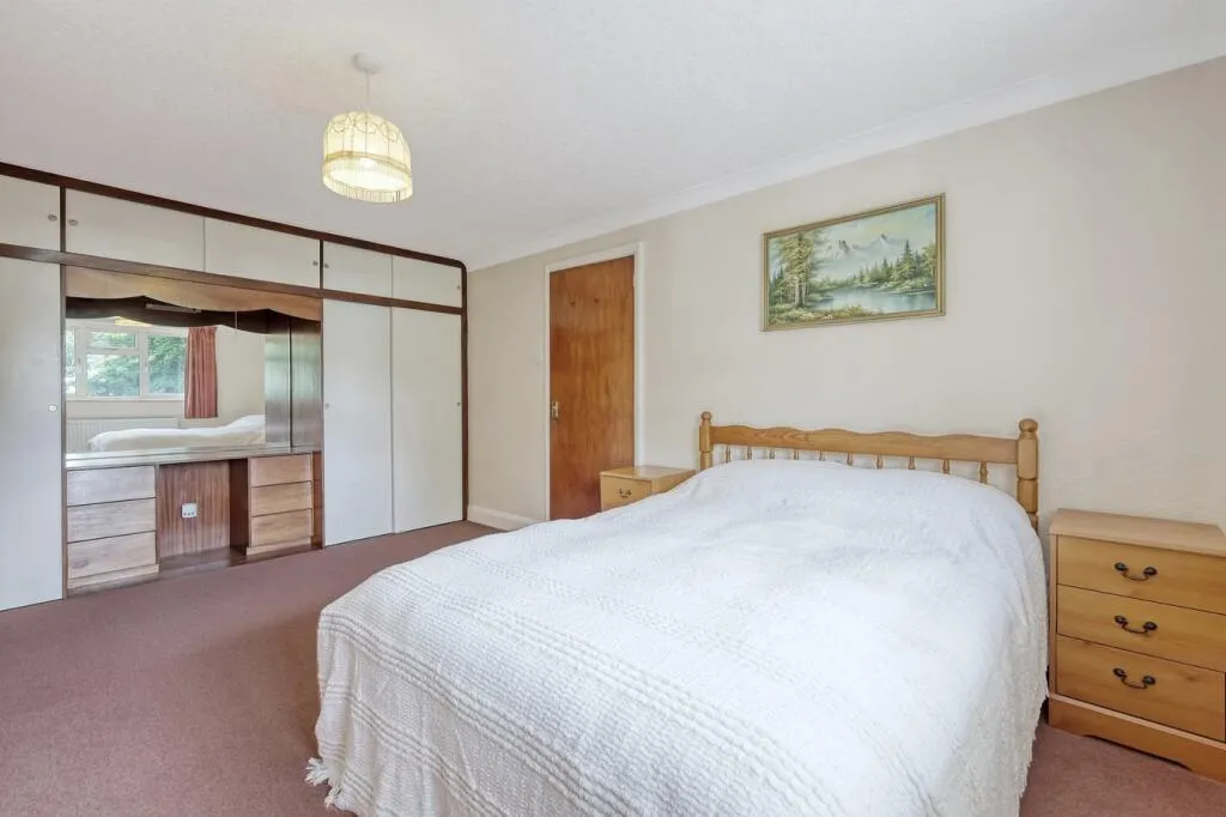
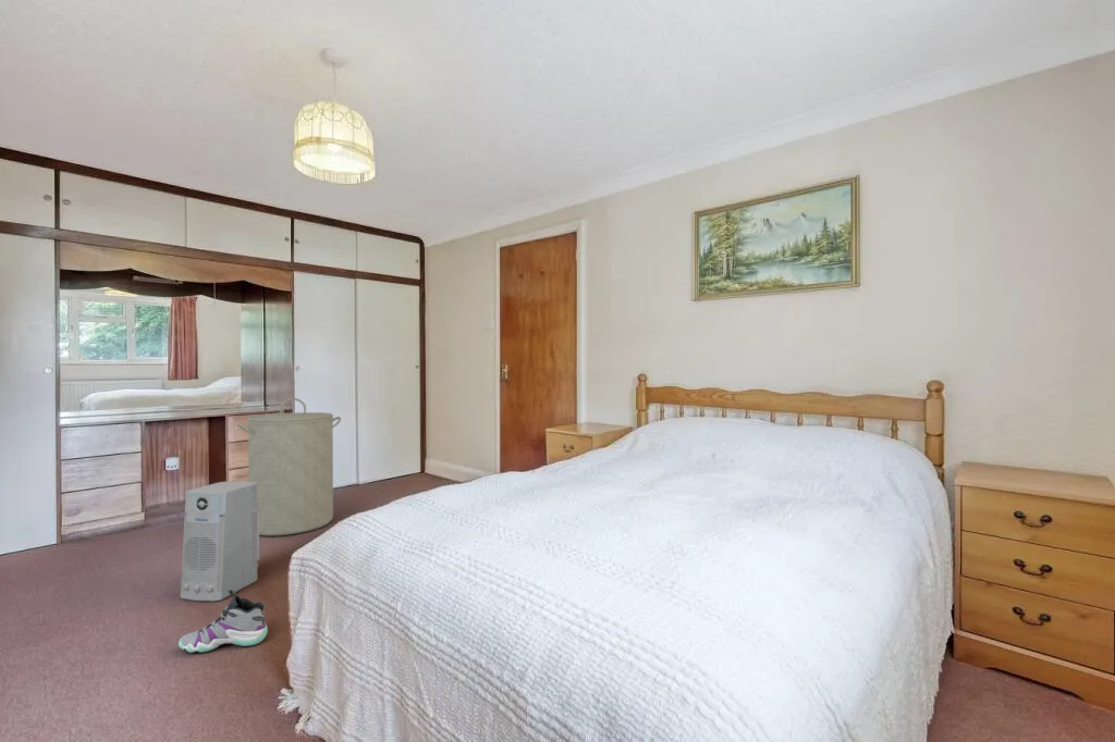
+ air purifier (222, 536)
+ sneaker (224, 617)
+ laundry hamper (292, 460)
